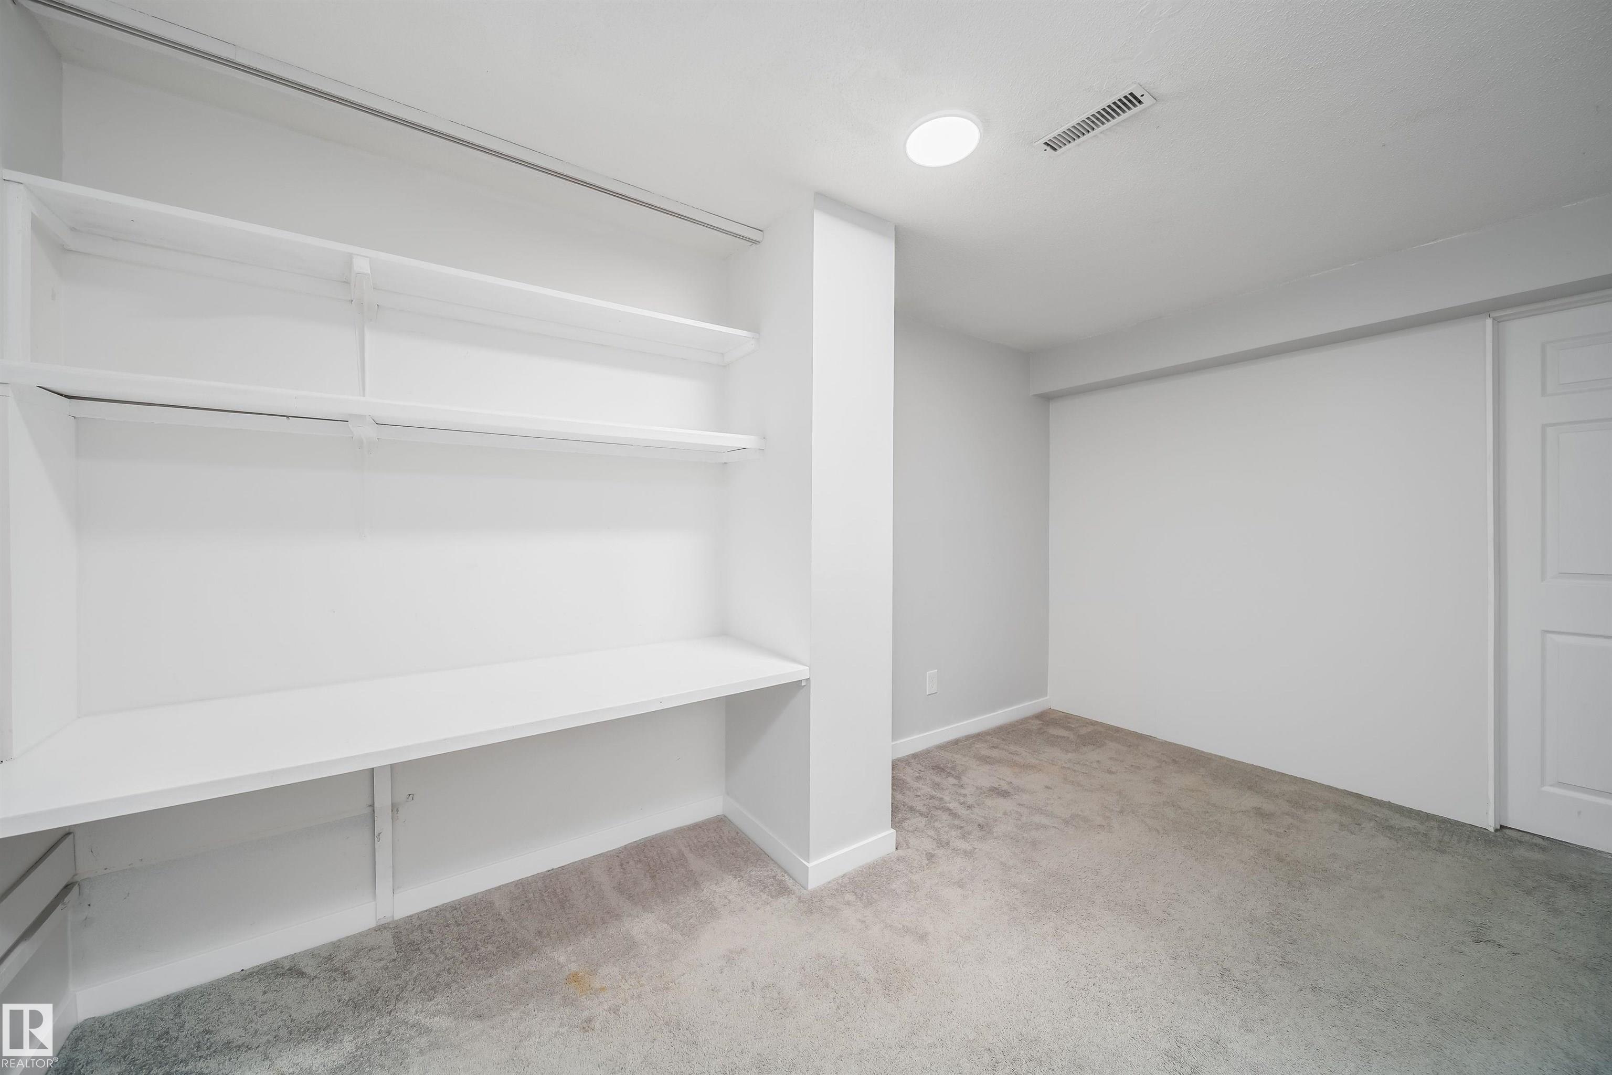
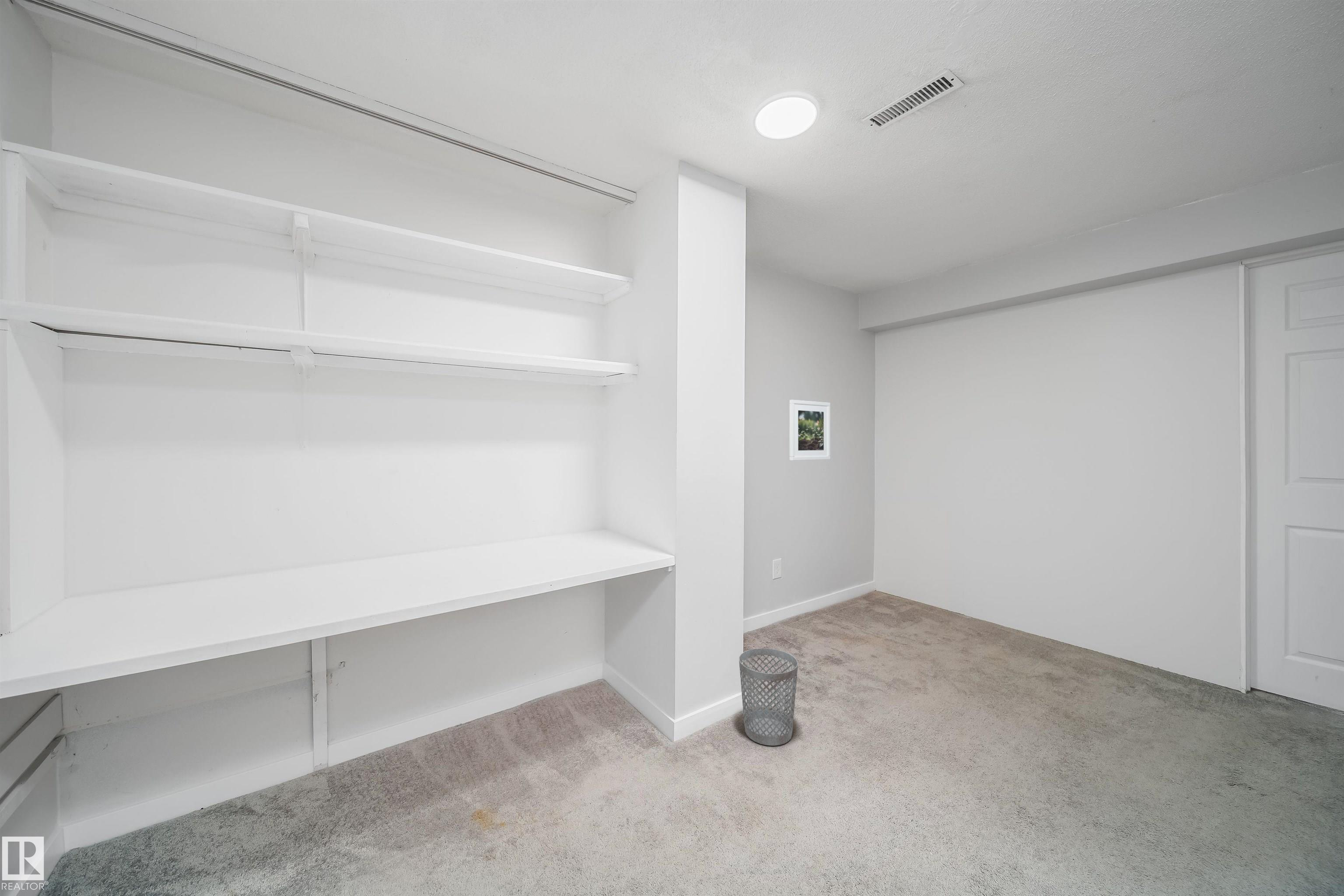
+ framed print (810, 430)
+ wastebasket (768, 696)
